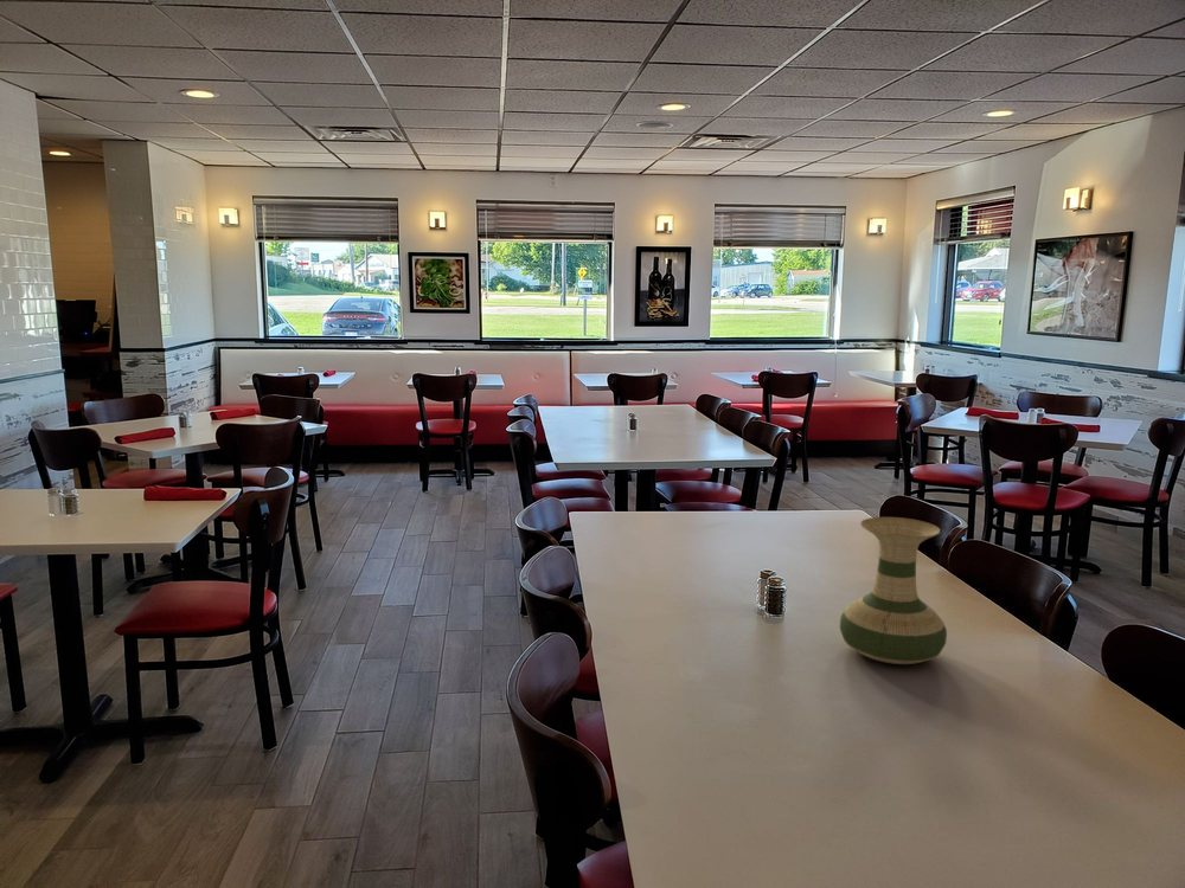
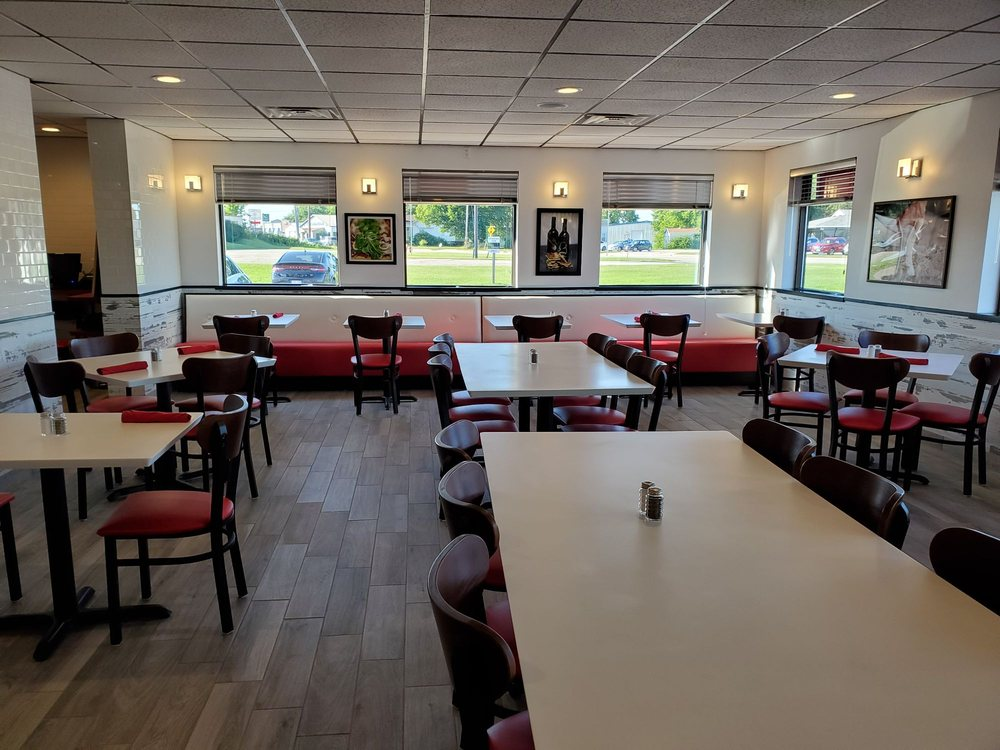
- vase (895, 590)
